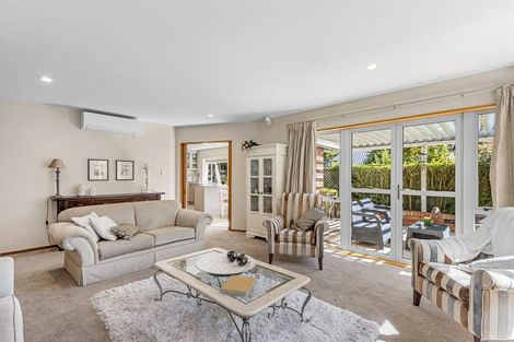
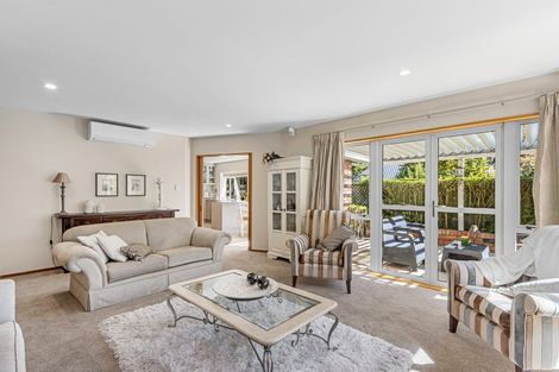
- book (238, 284)
